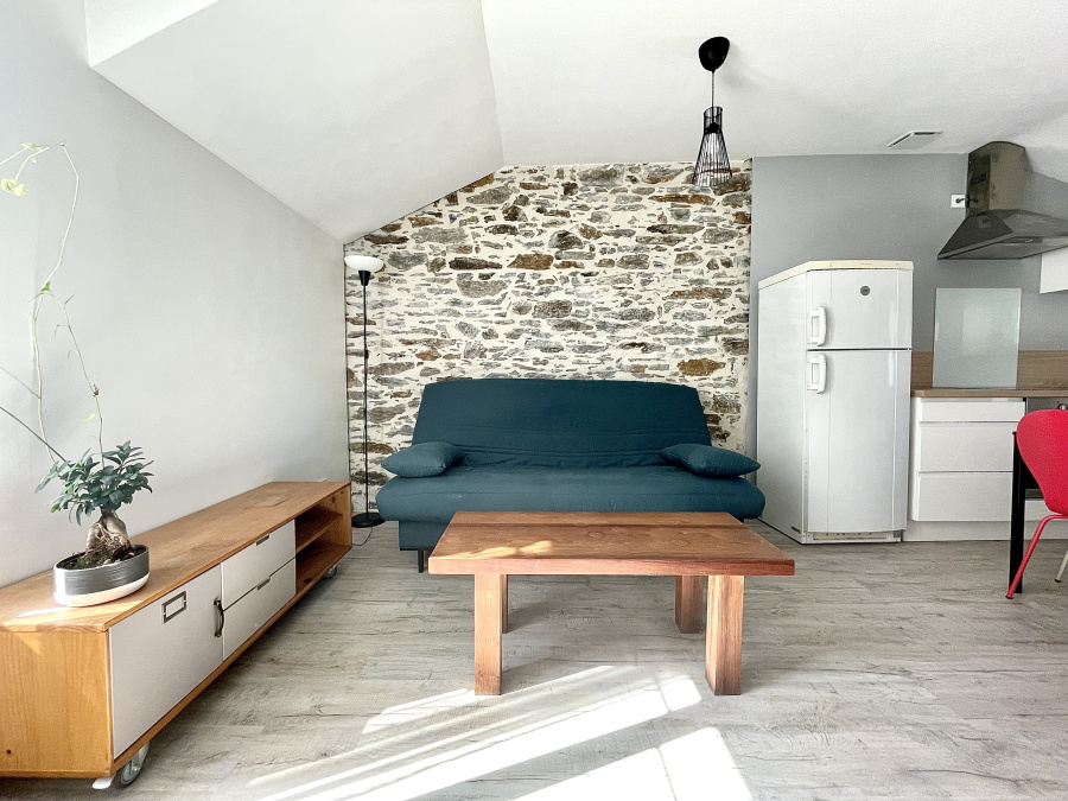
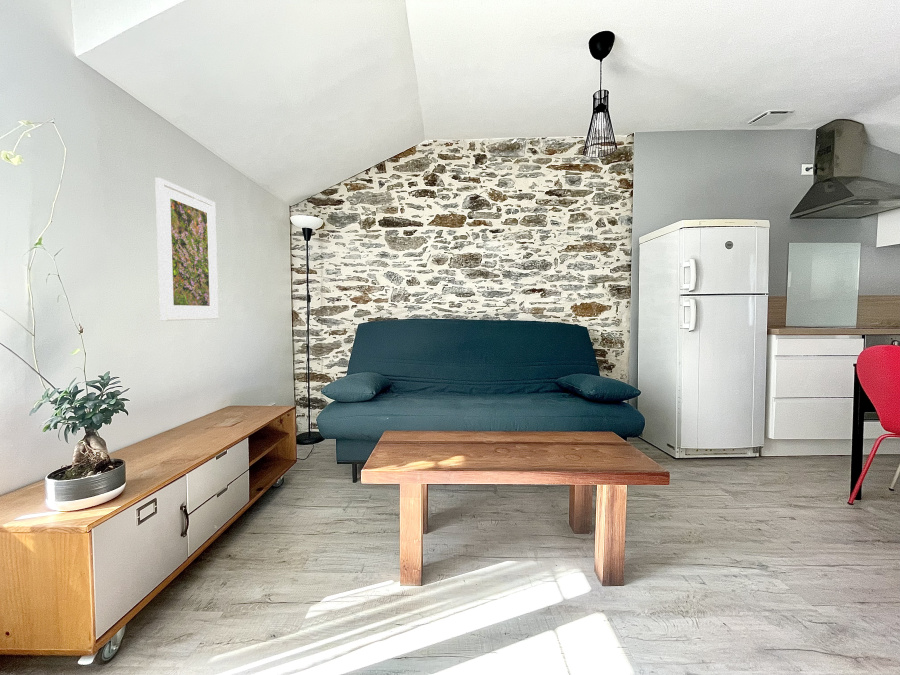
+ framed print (190, 256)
